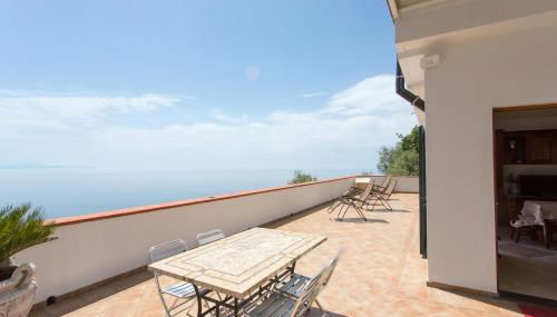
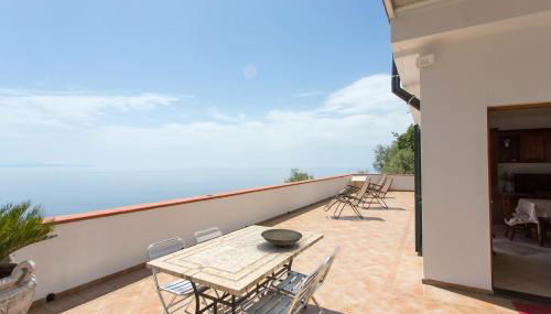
+ decorative bowl (281, 239)
